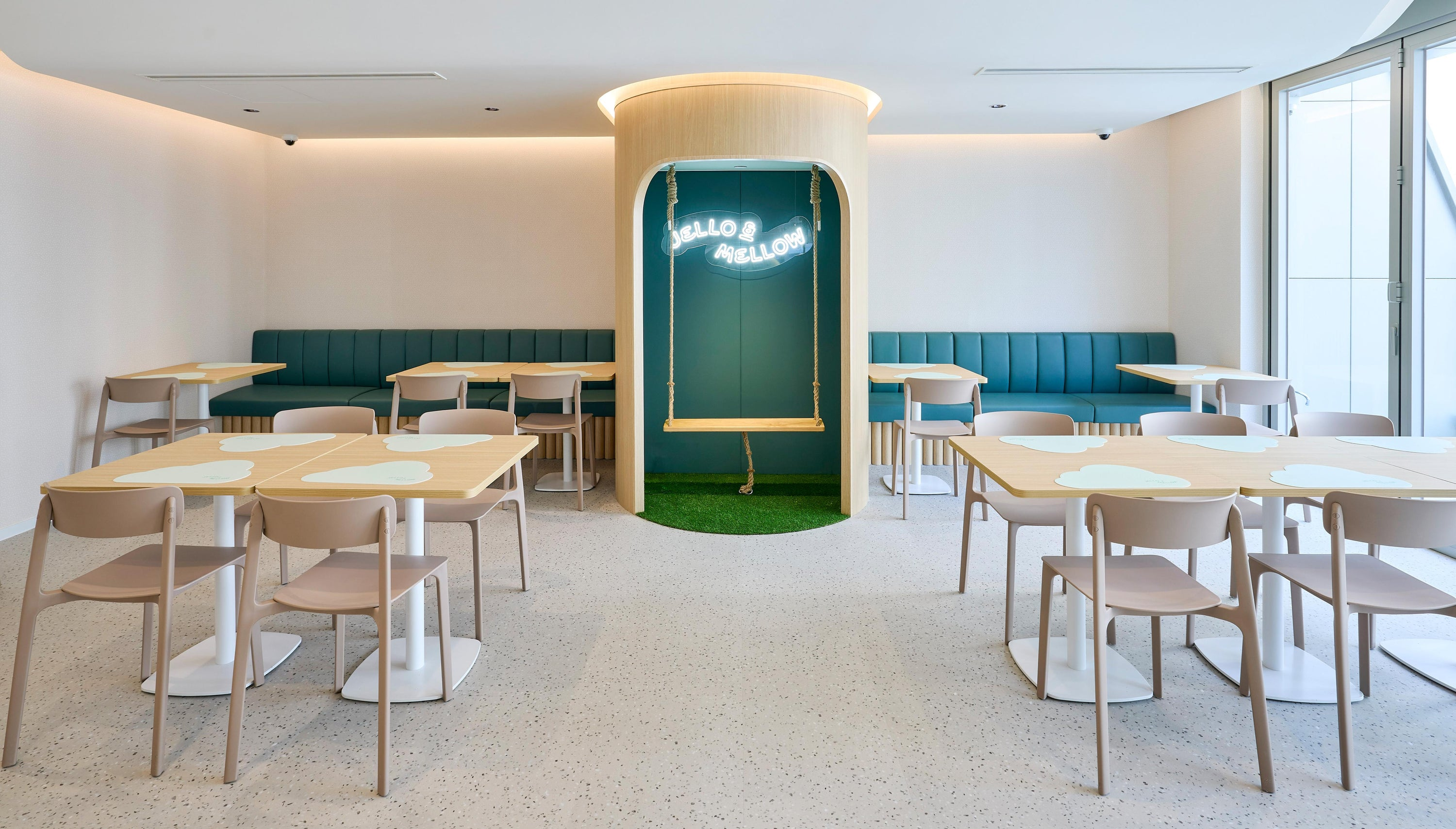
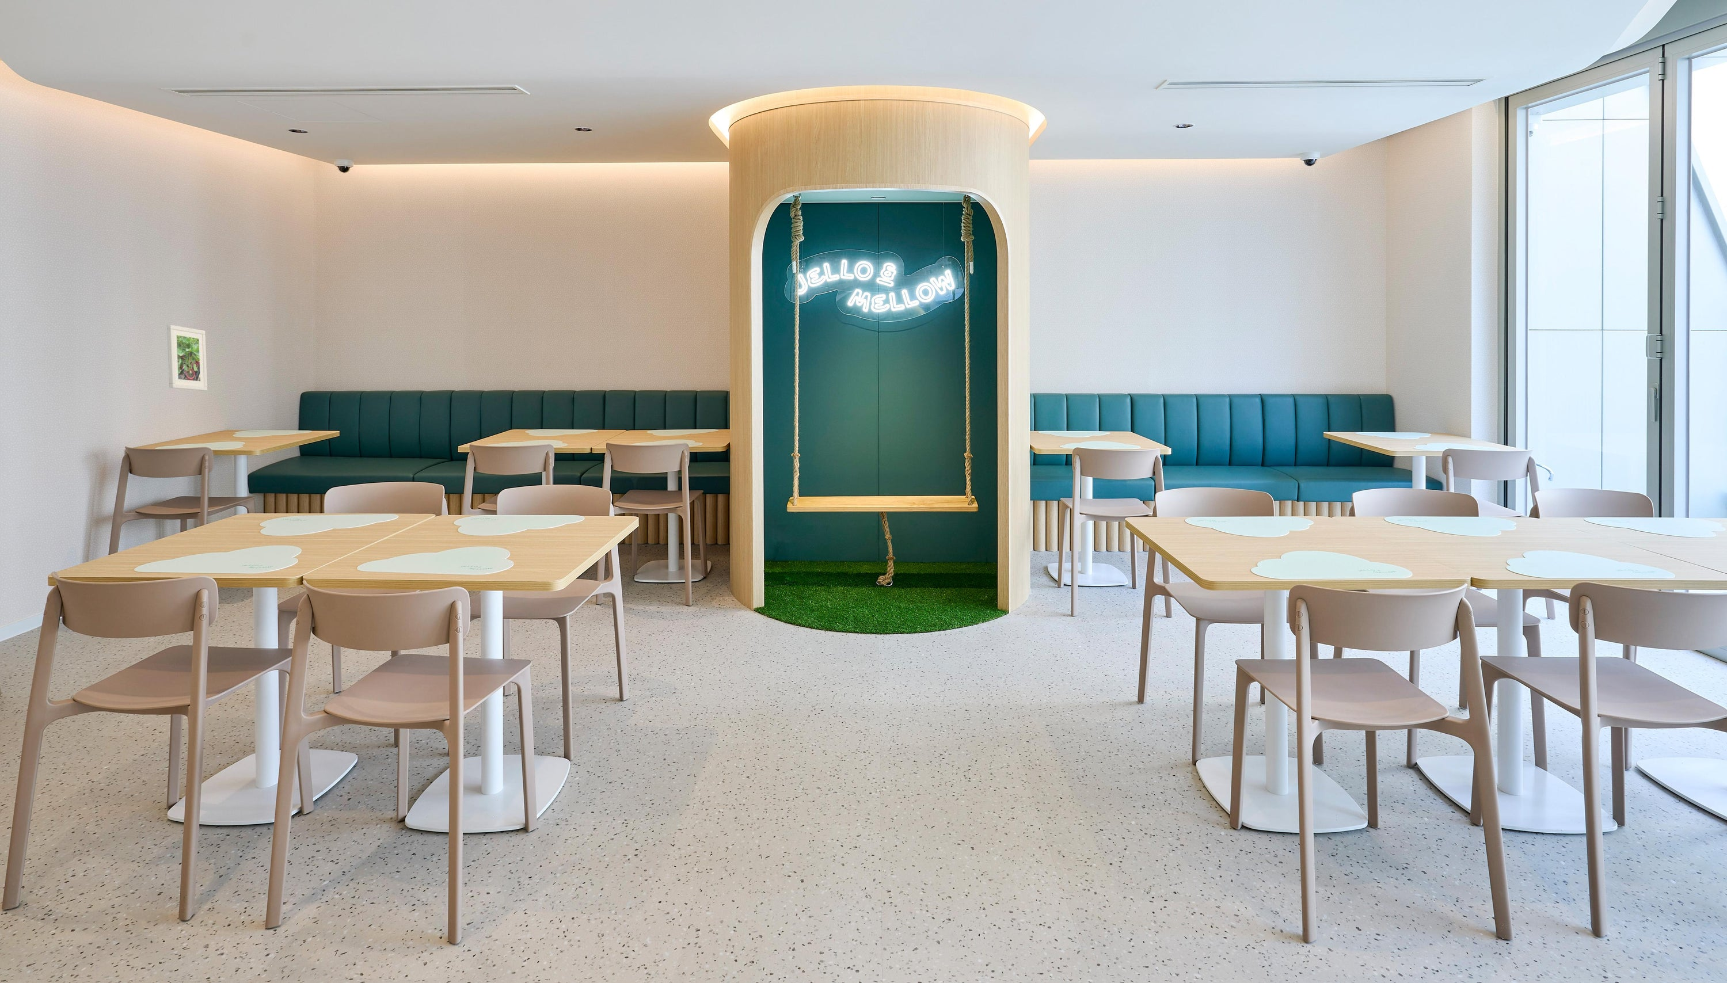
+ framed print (187, 358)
